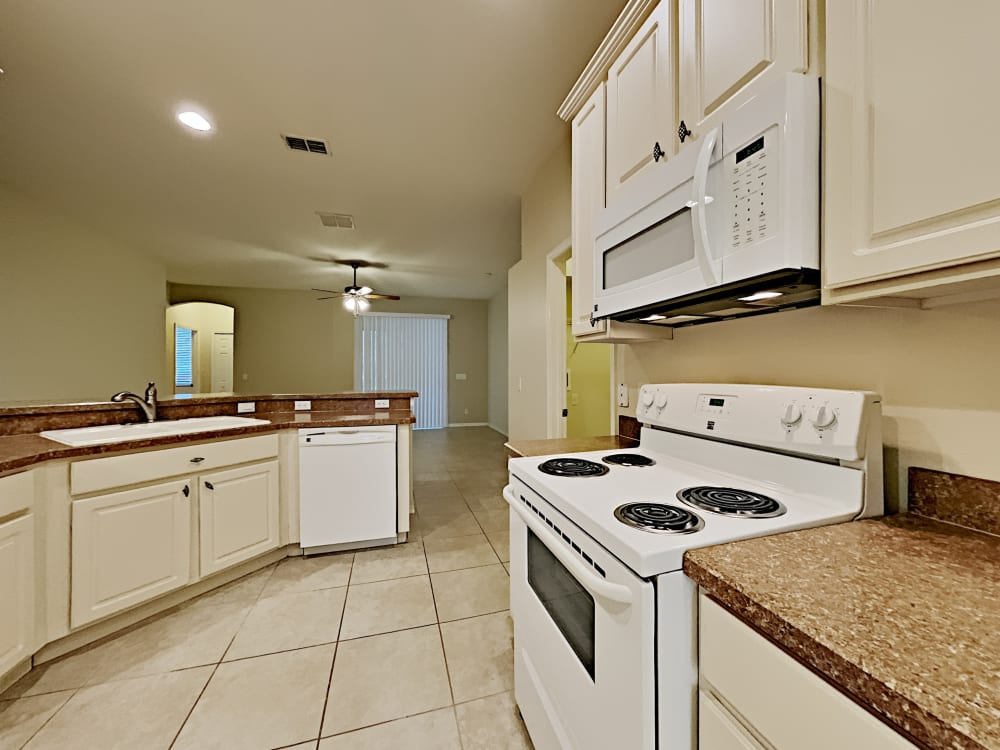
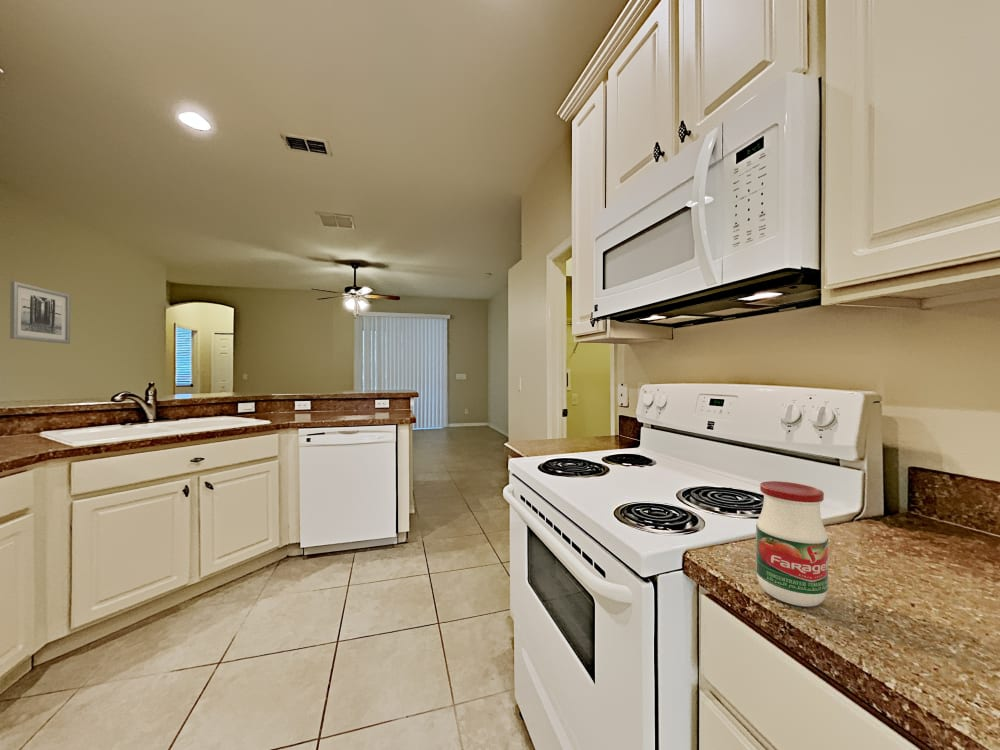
+ wall art (42, 315)
+ jar (790, 541)
